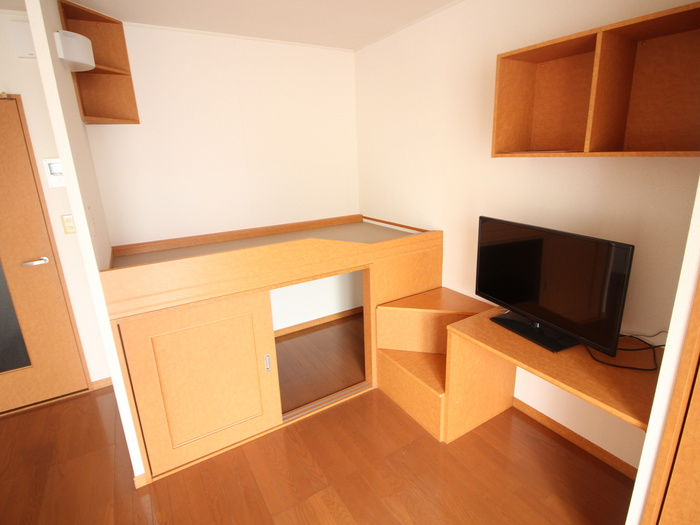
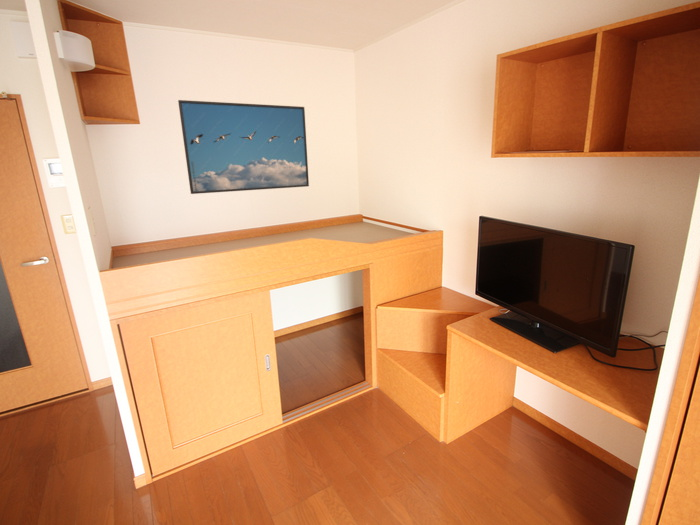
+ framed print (250, 148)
